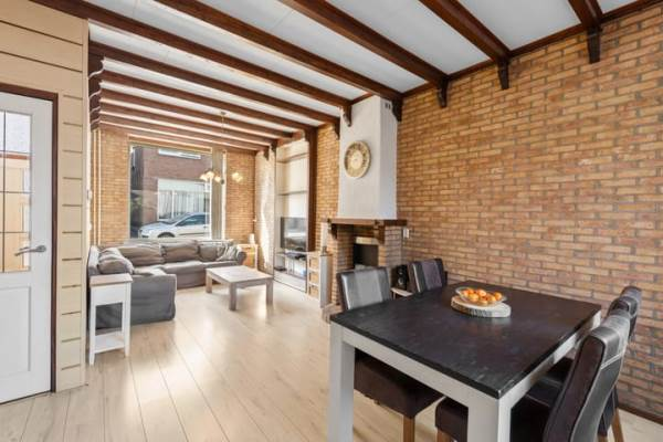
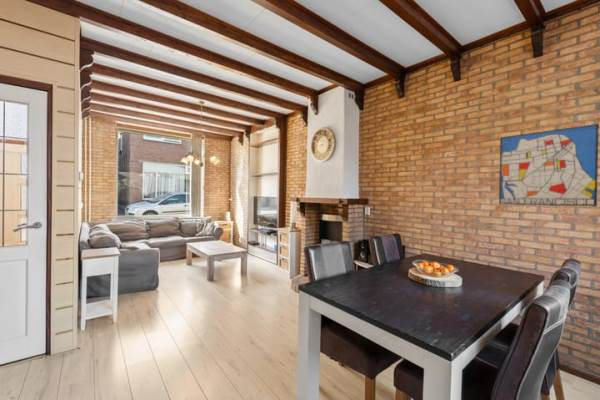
+ wall art (543, 168)
